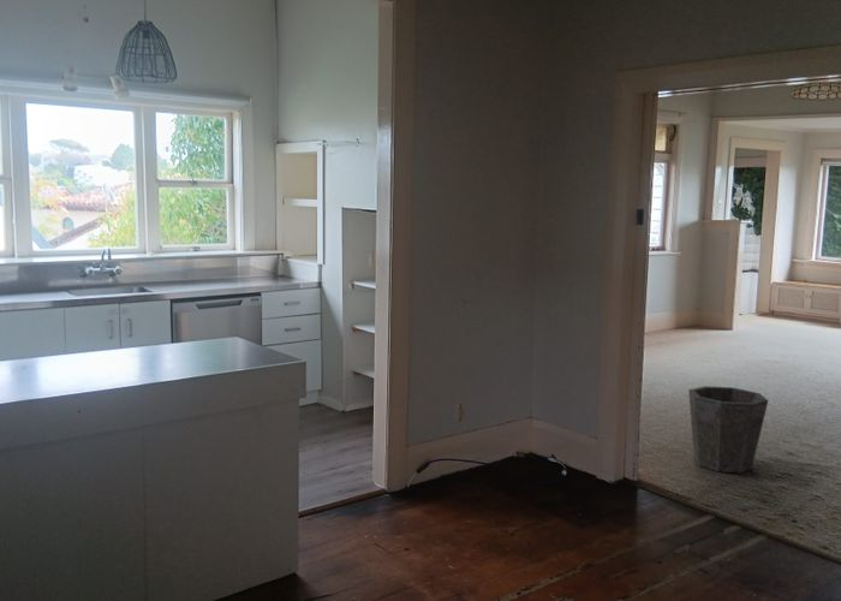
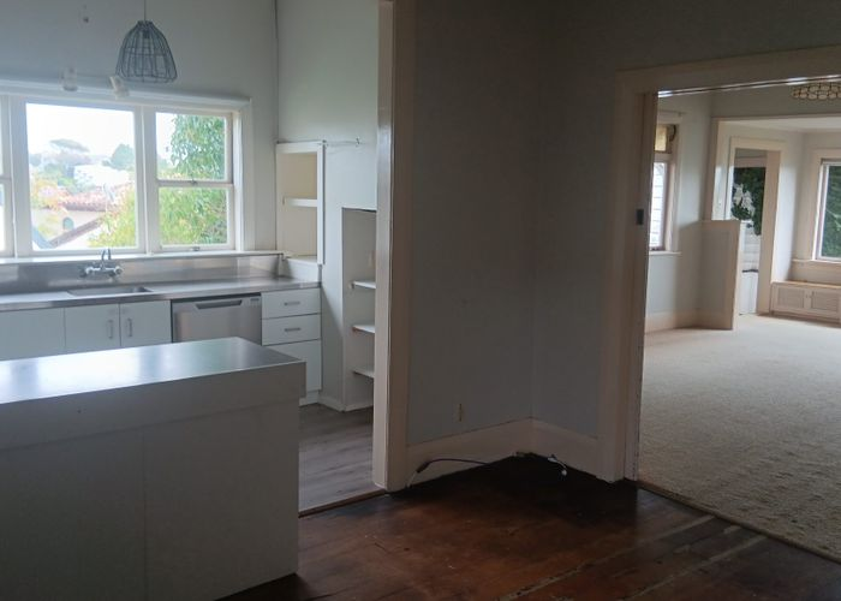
- waste bin (724, 429)
